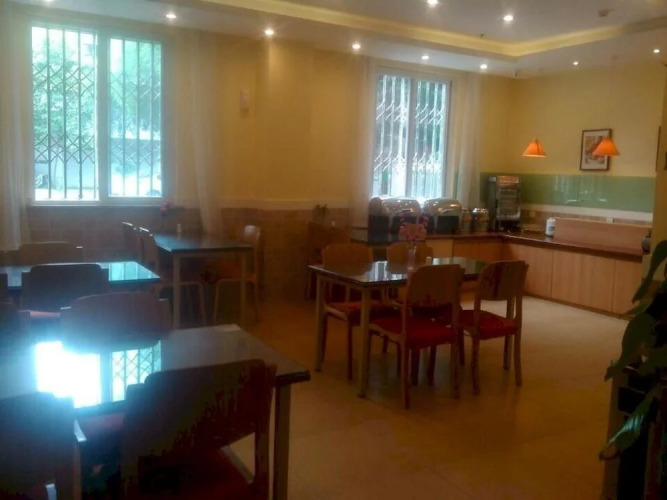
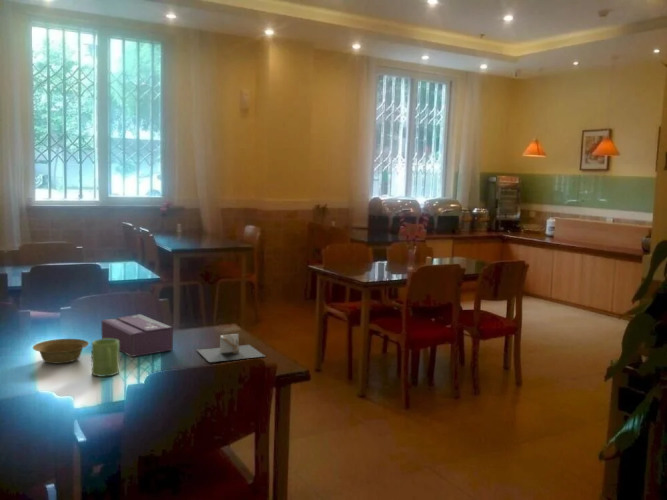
+ tissue box (136, 334)
+ bowl (61, 352)
+ napkin holder (230, 341)
+ mug (106, 358)
